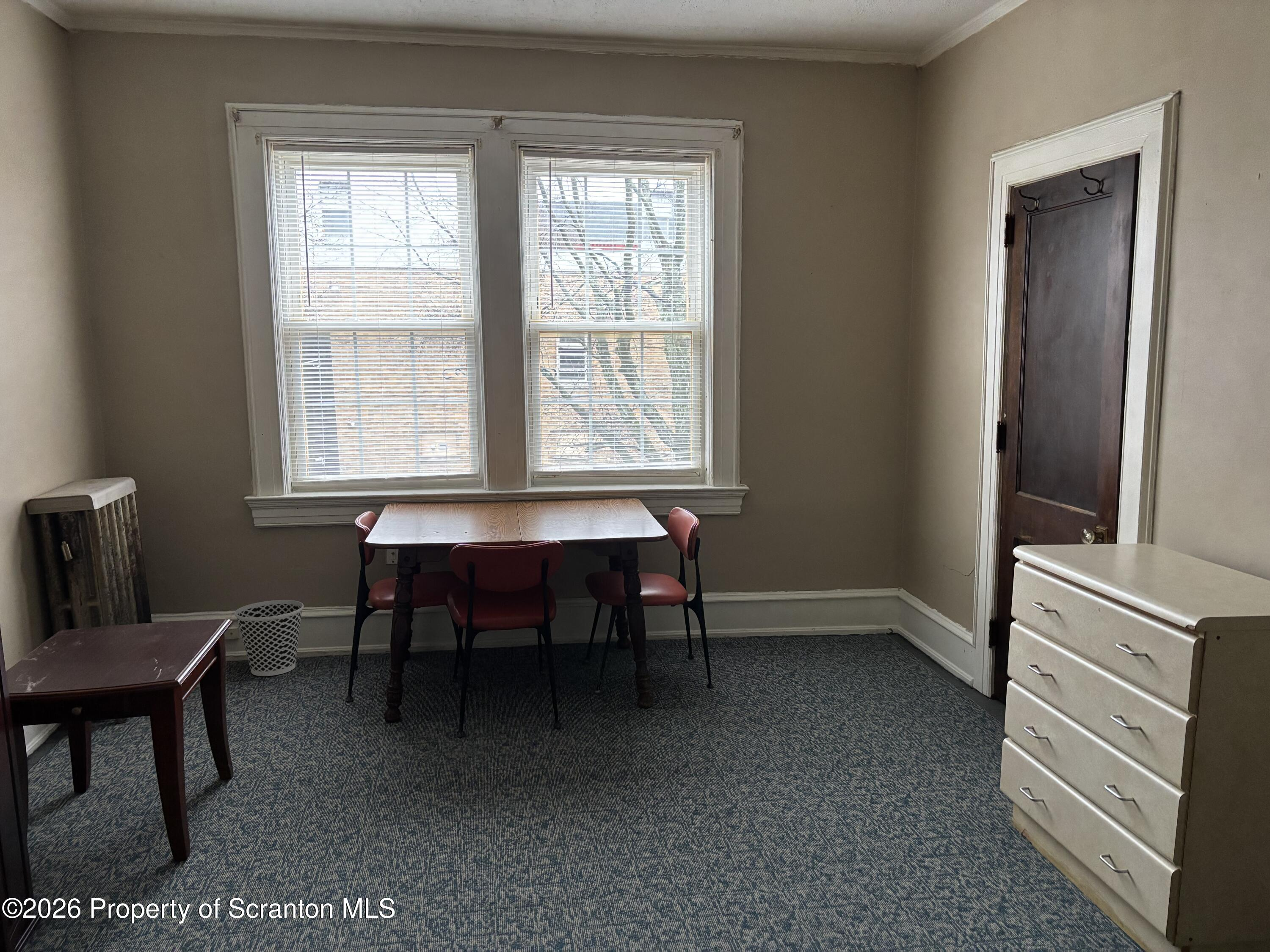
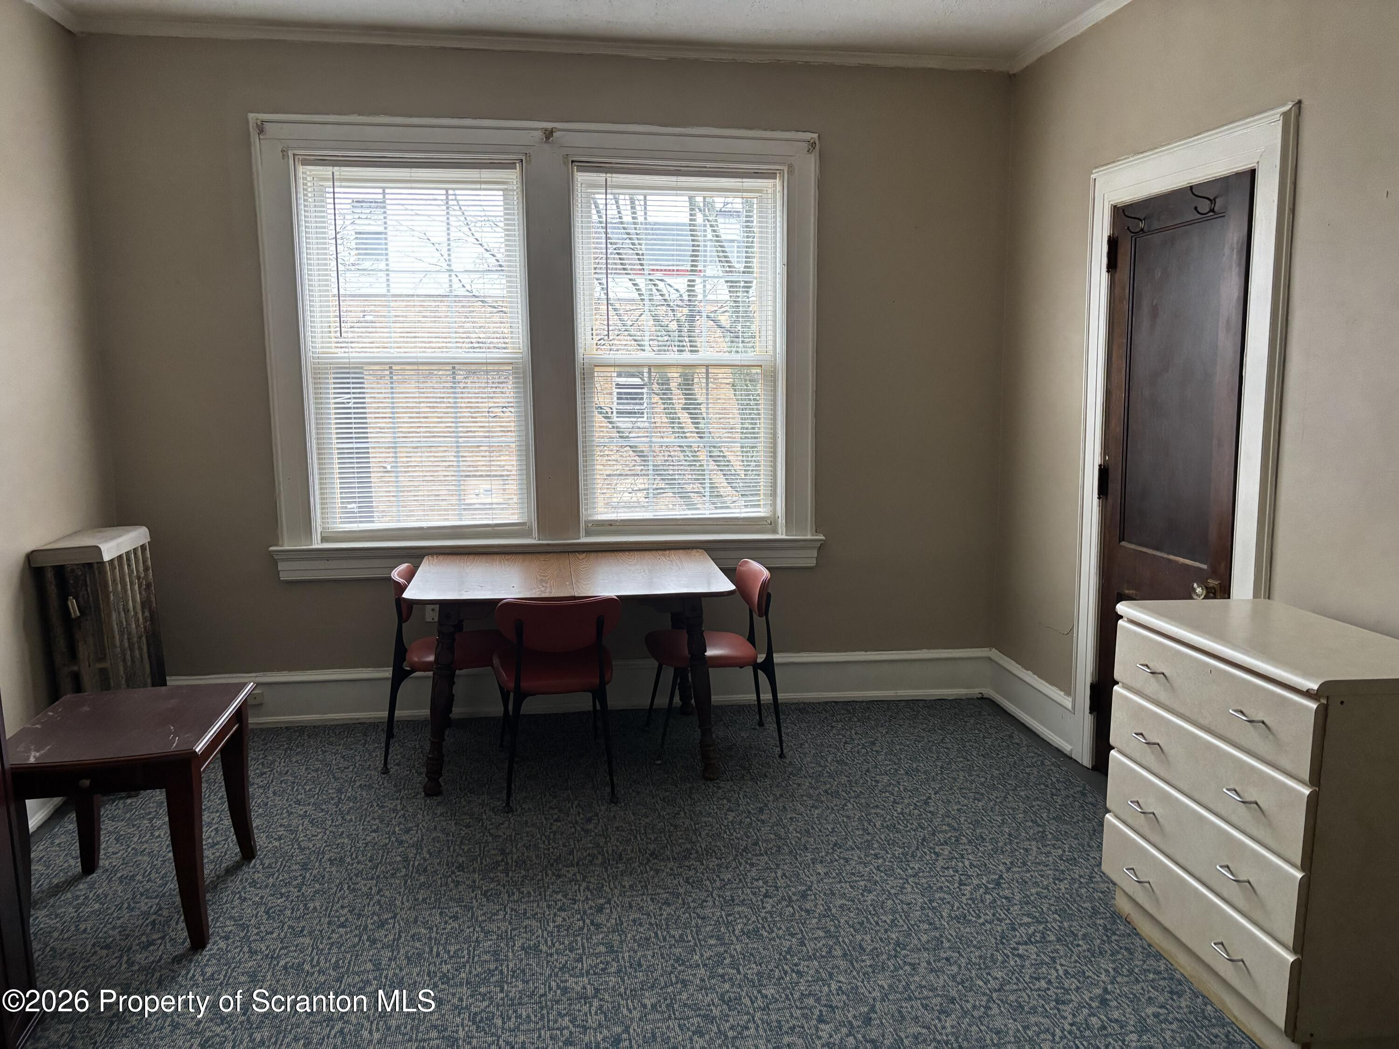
- wastebasket (271, 638)
